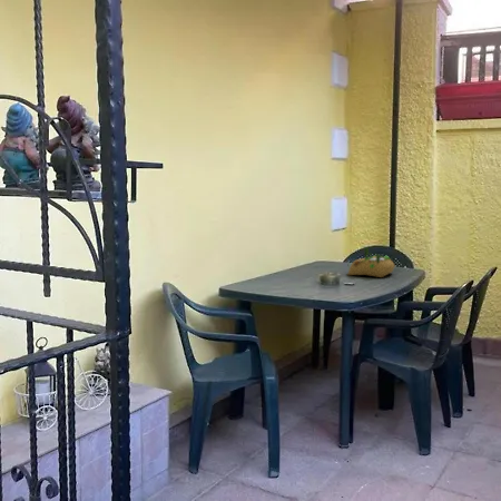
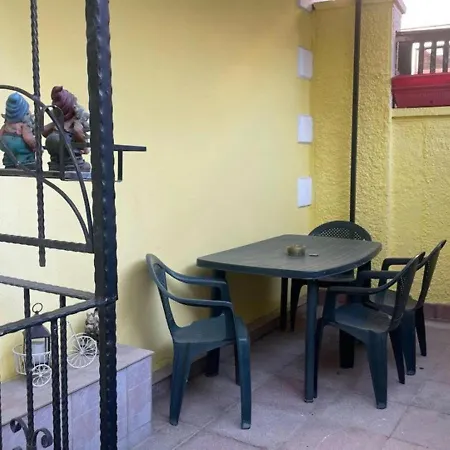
- succulent planter (371, 259)
